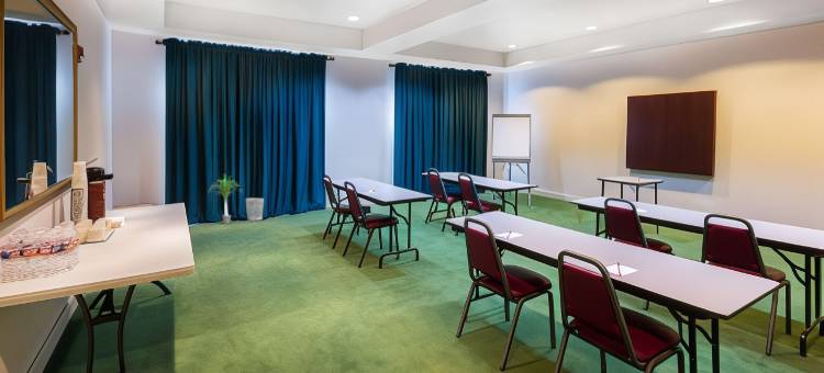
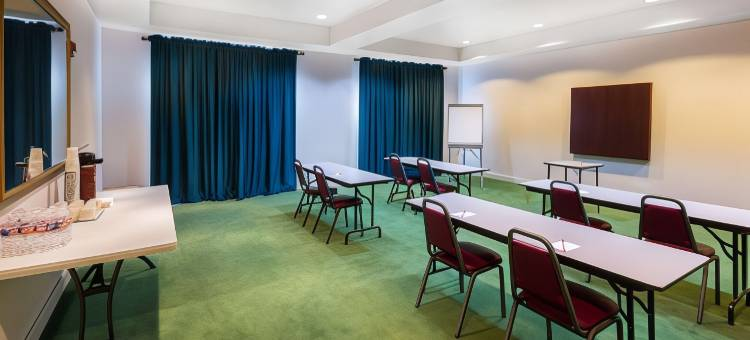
- potted plant (225, 196)
- wastebasket (254, 208)
